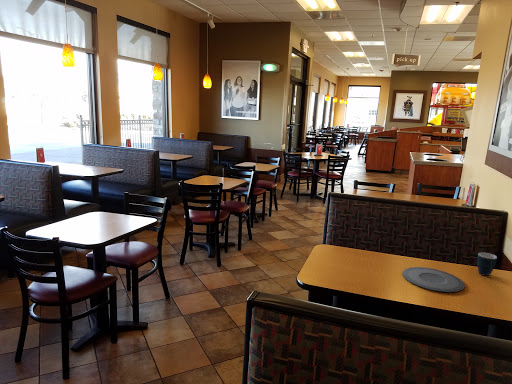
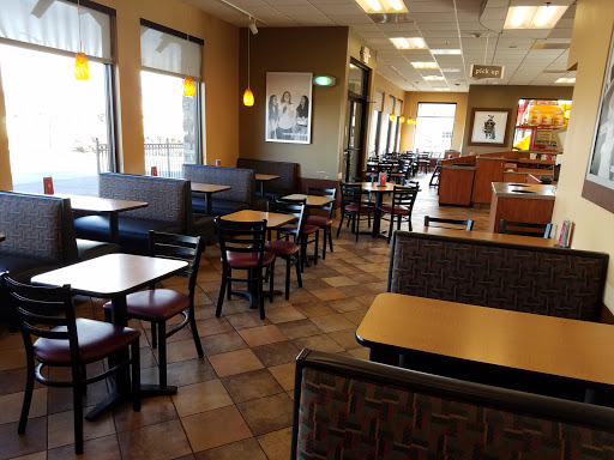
- plate (432, 278)
- mug (487, 266)
